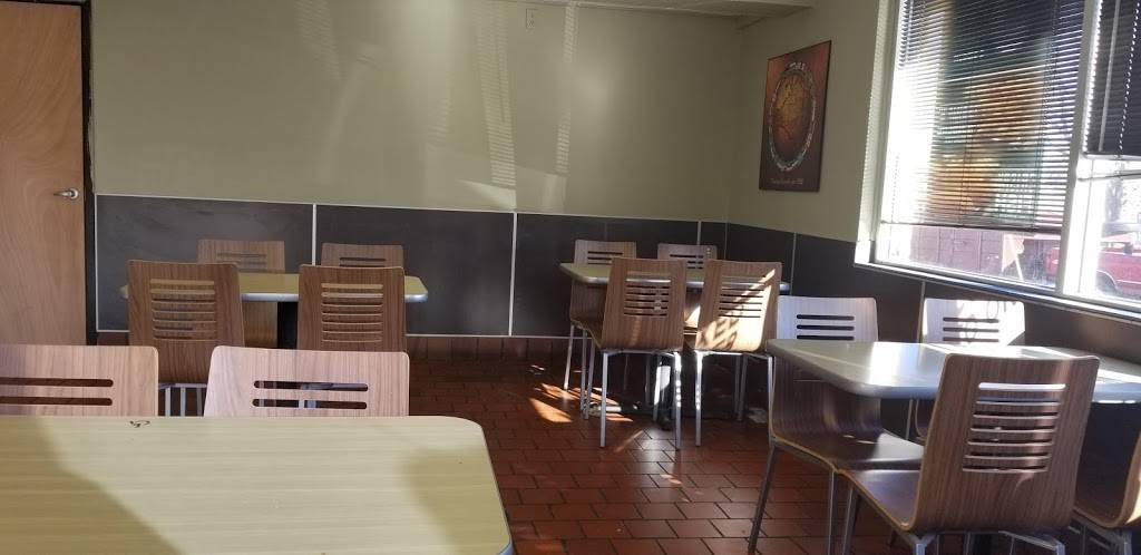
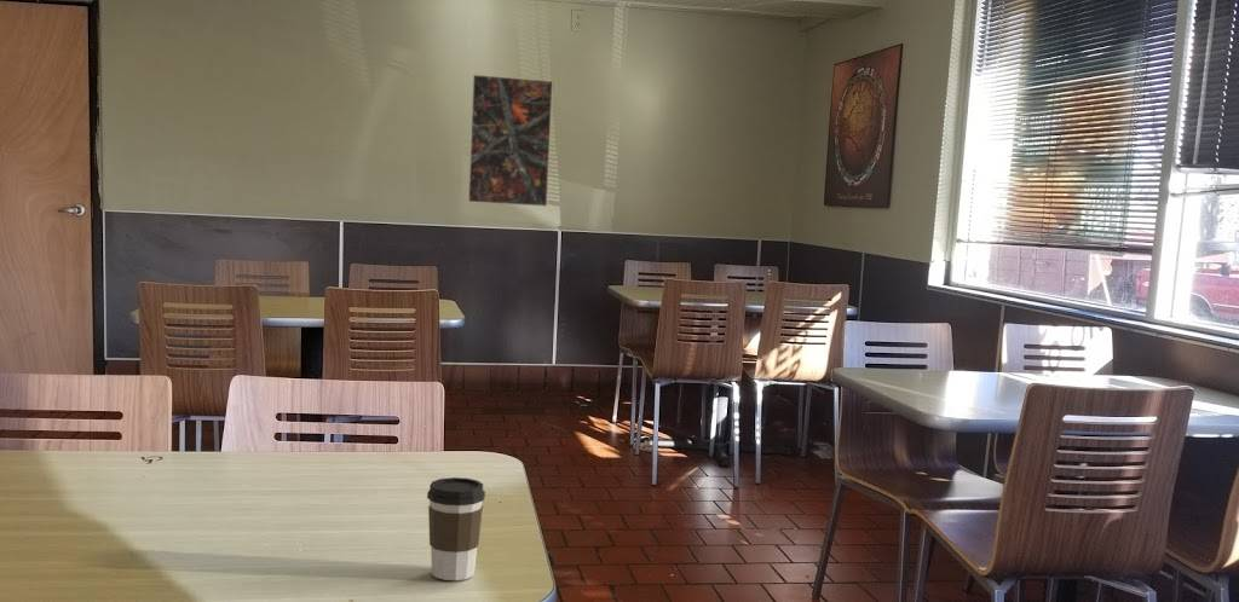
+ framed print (509, 141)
+ coffee cup (455, 528)
